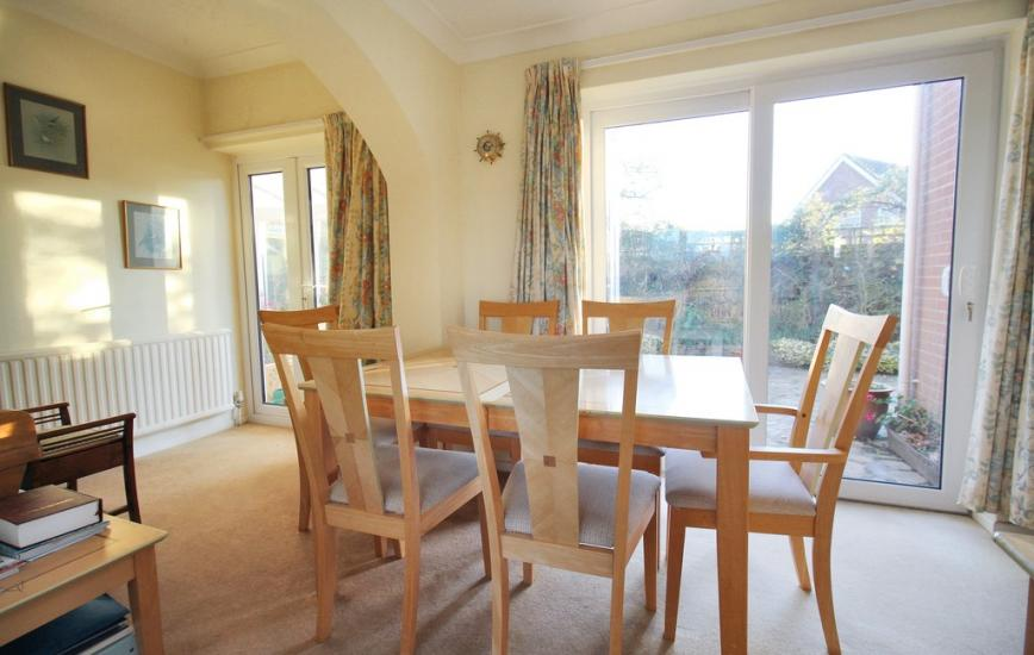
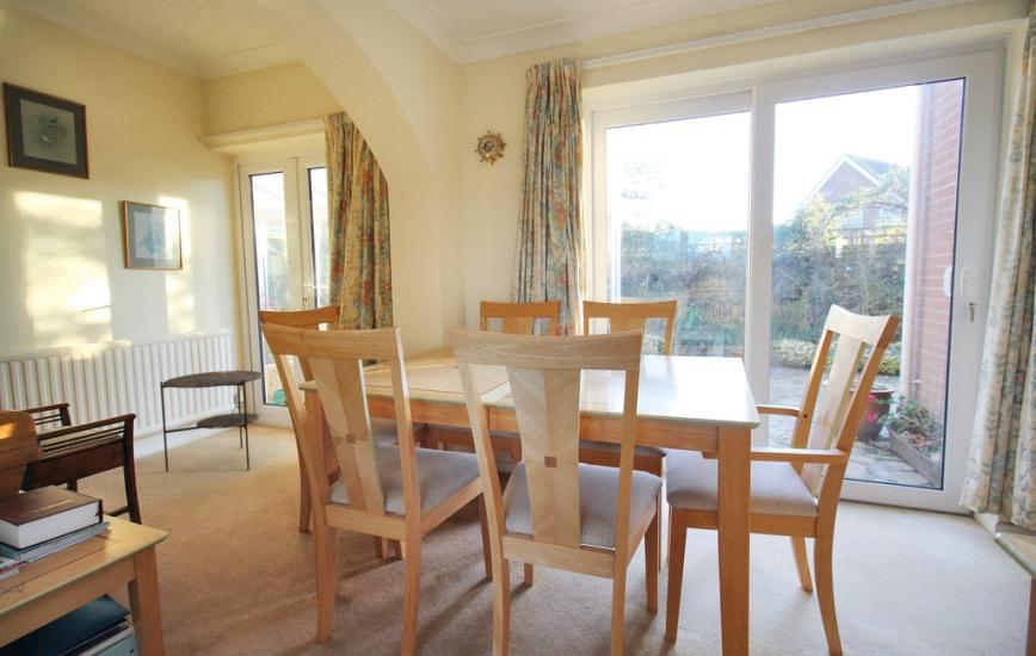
+ side table (216, 420)
